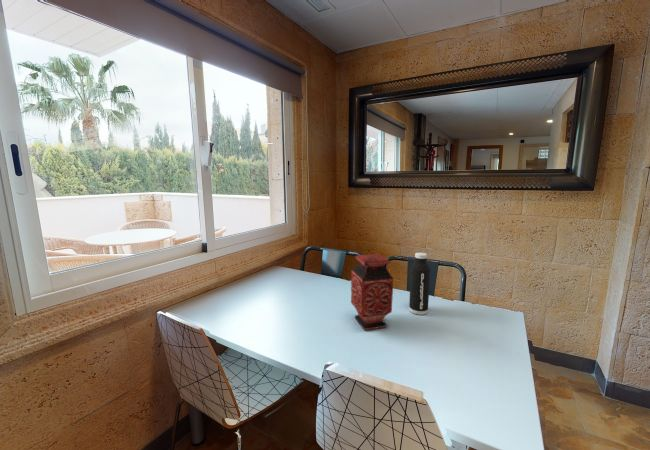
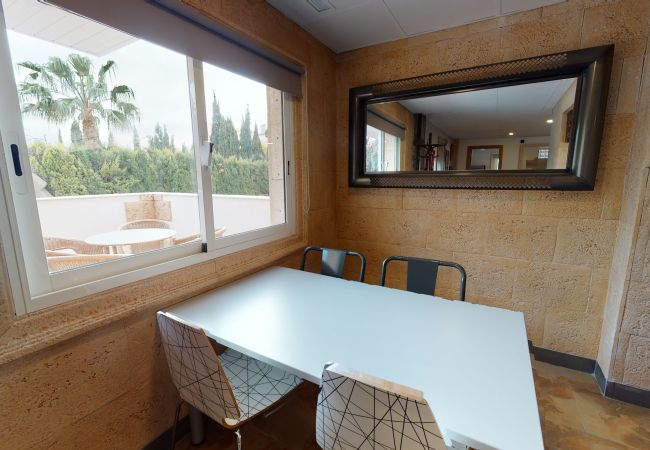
- vase (371, 290)
- water bottle (419, 282)
